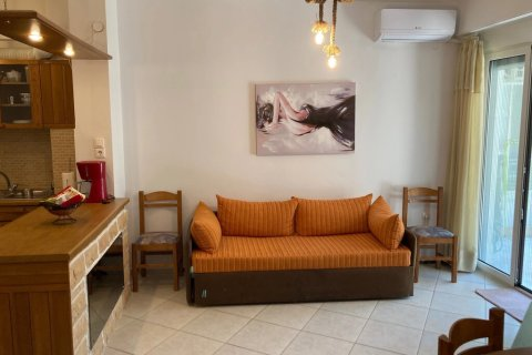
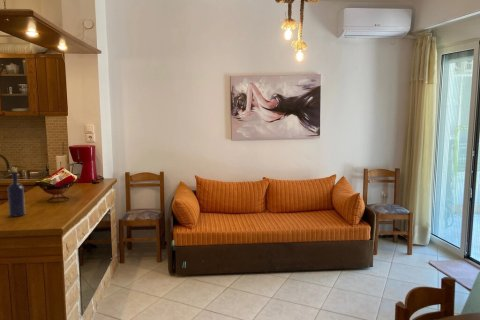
+ bottle (15, 191)
